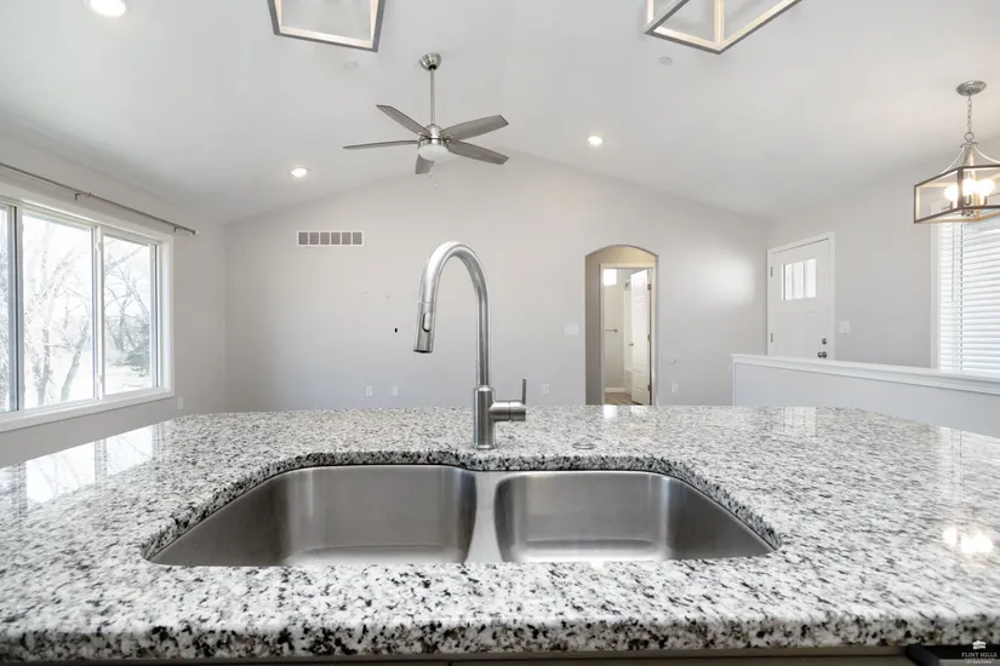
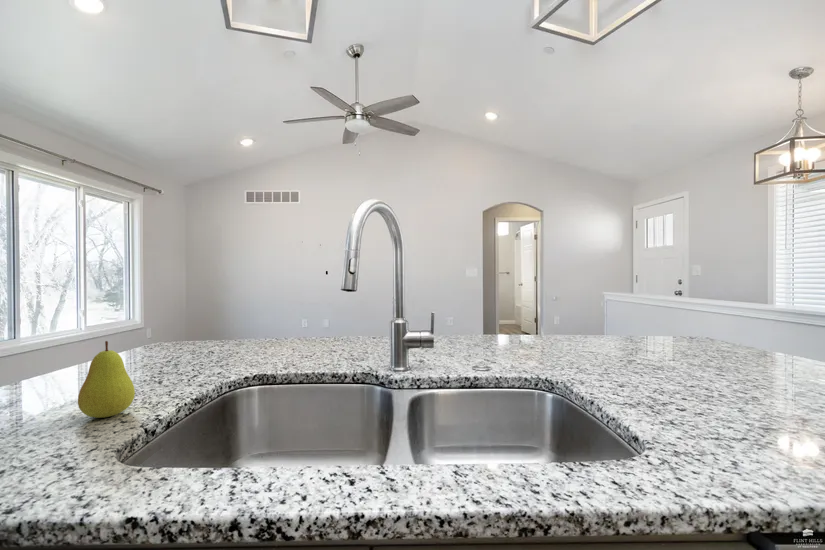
+ fruit (107, 377)
